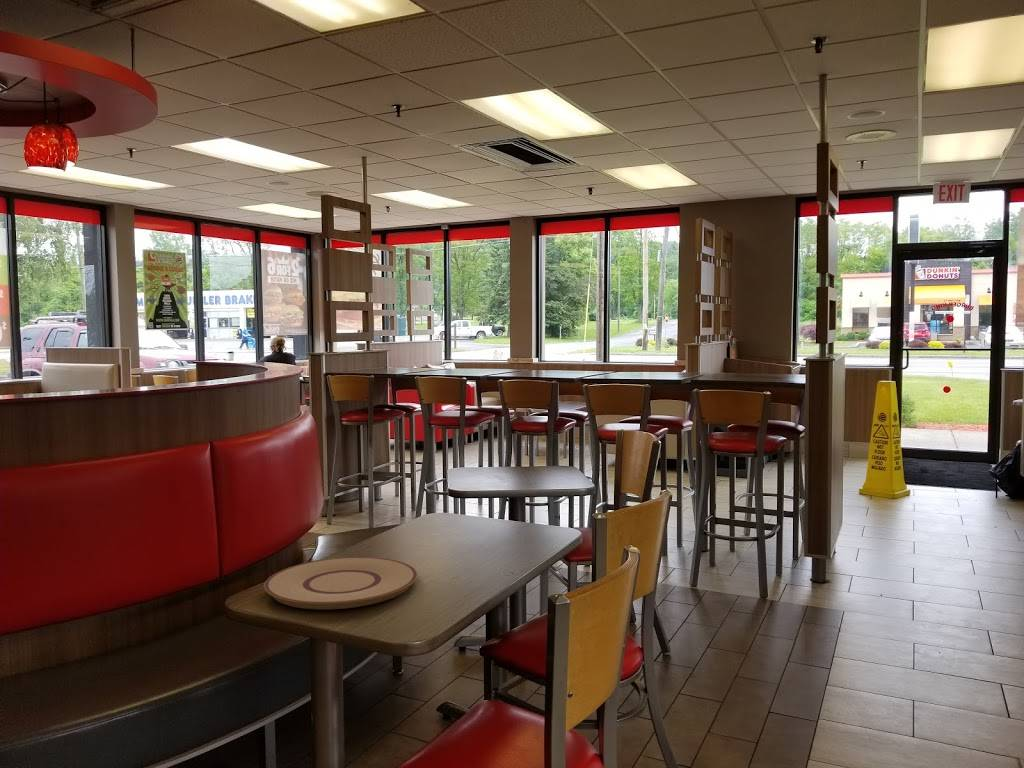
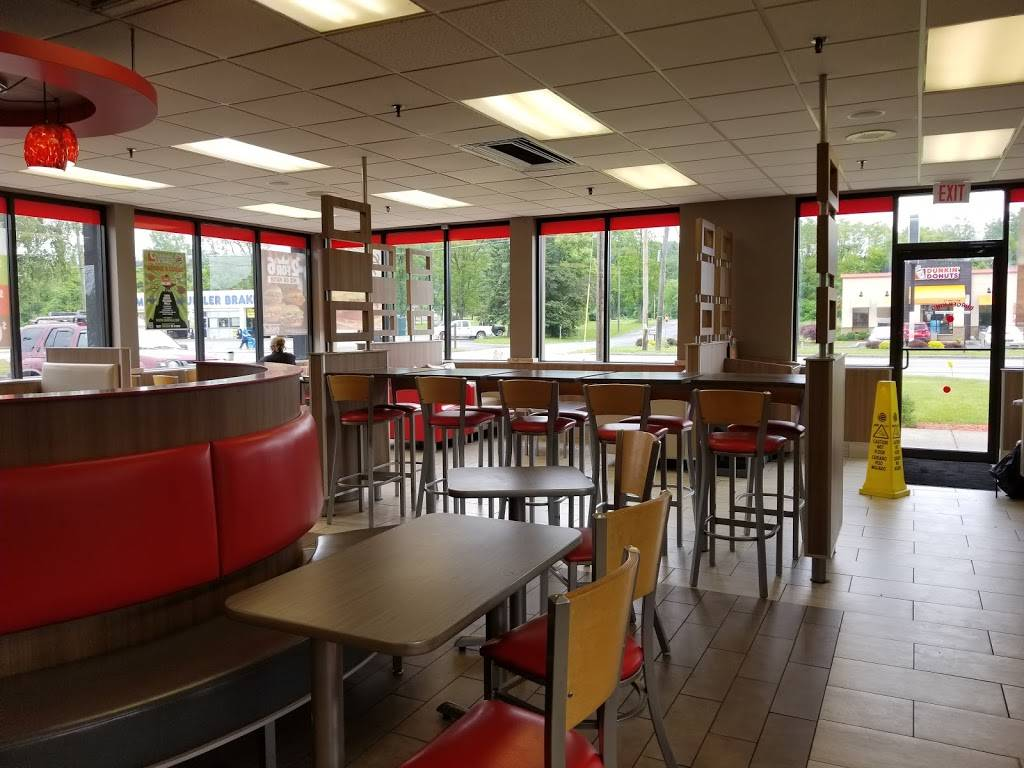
- plate (342, 581)
